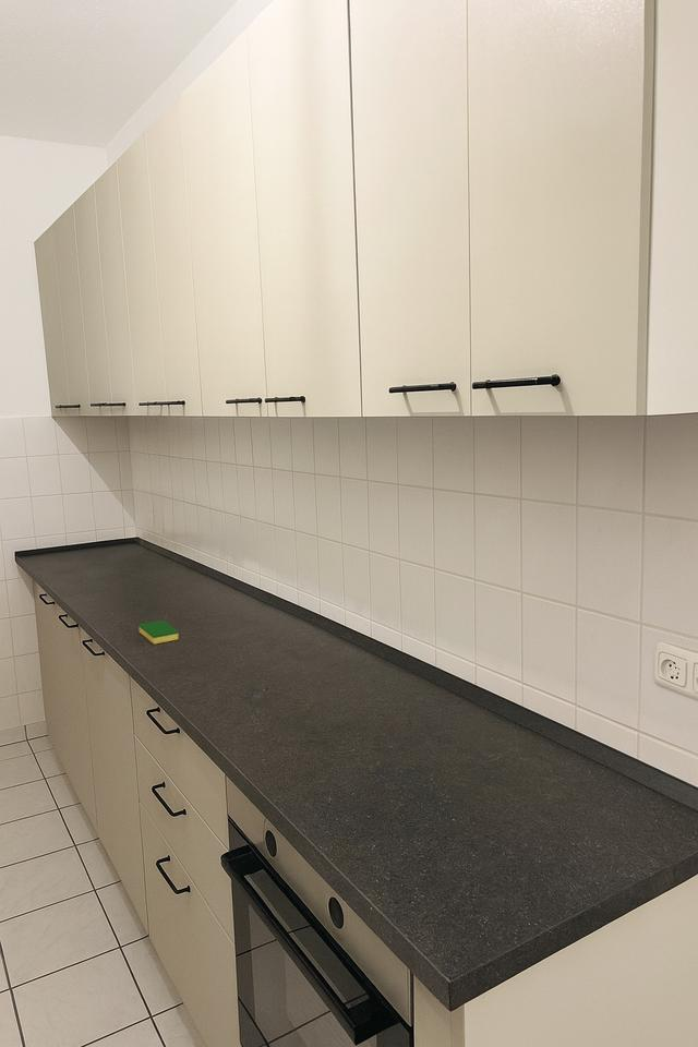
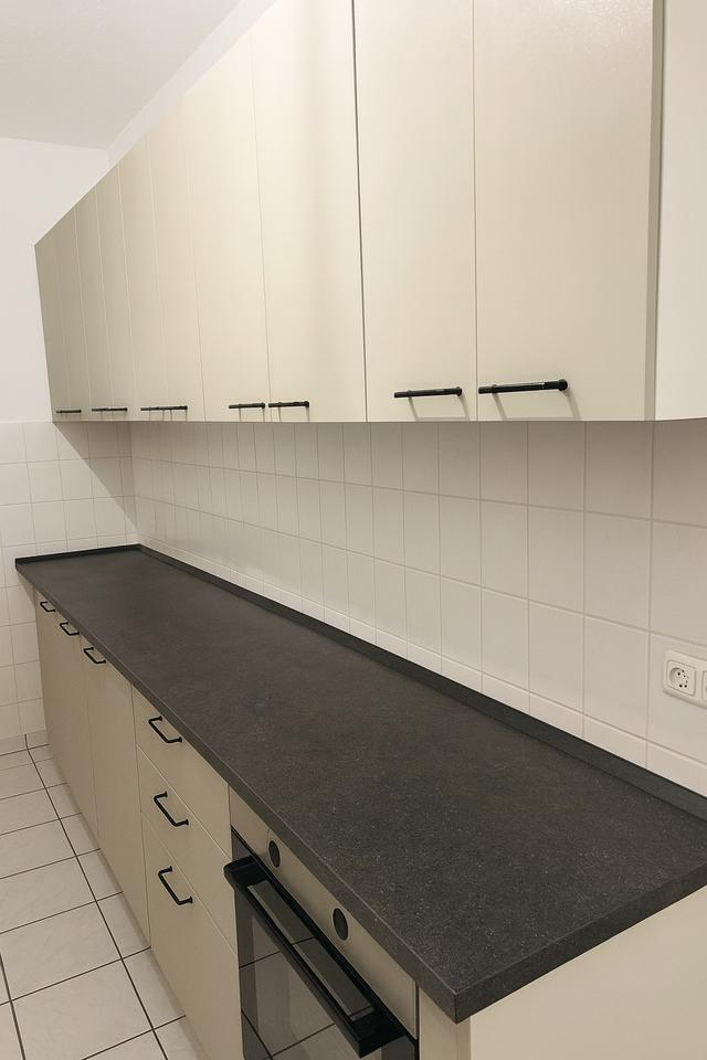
- dish sponge (158, 631)
